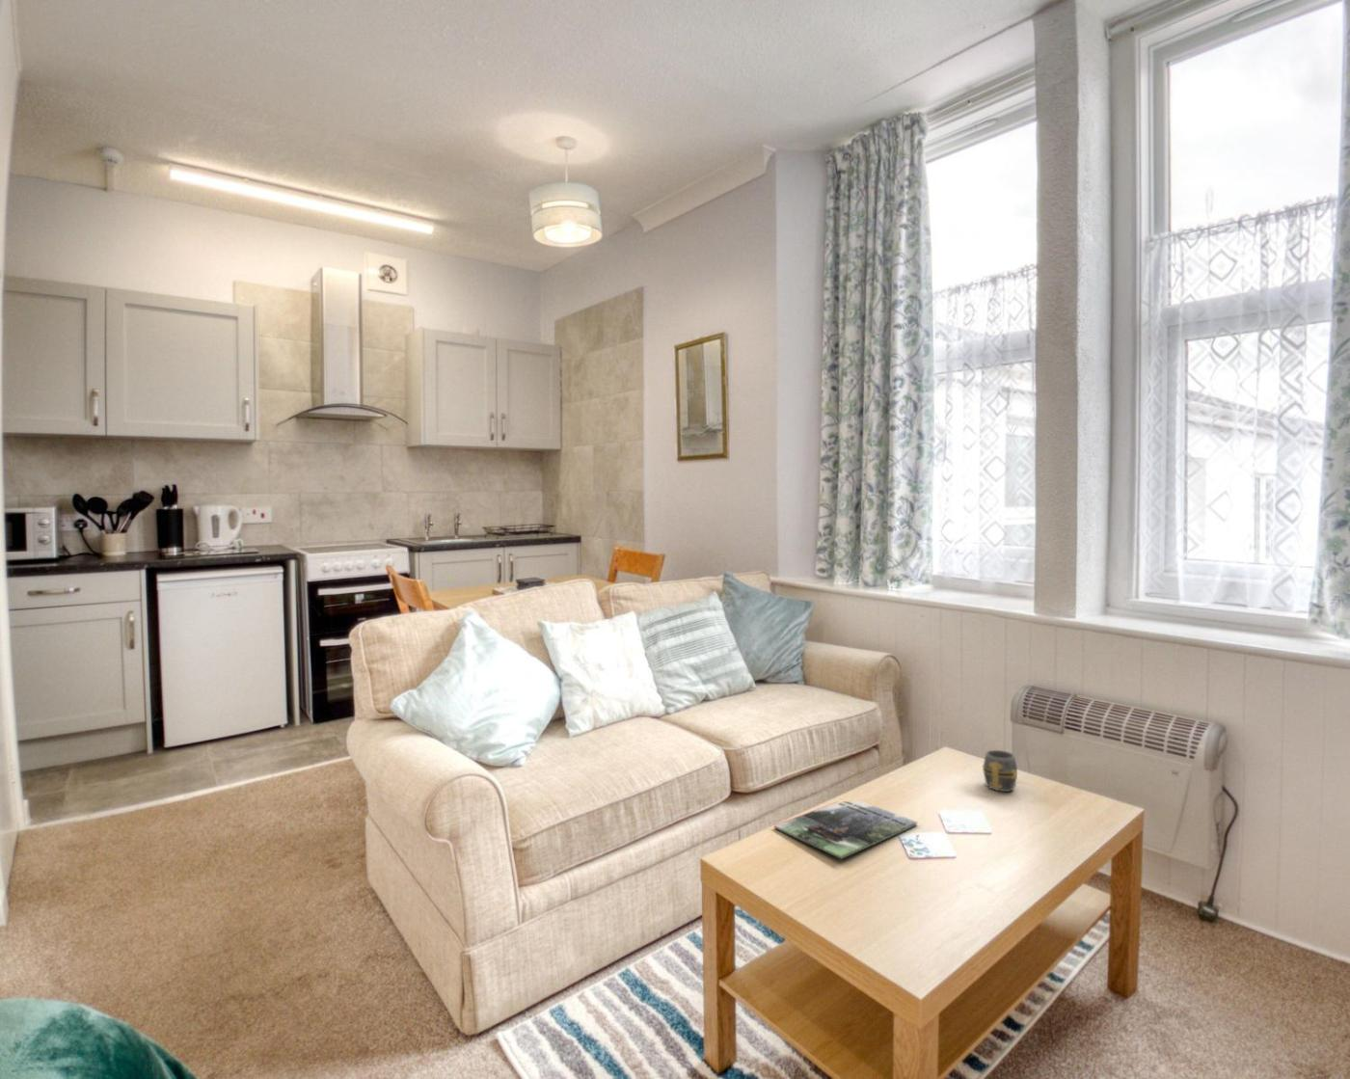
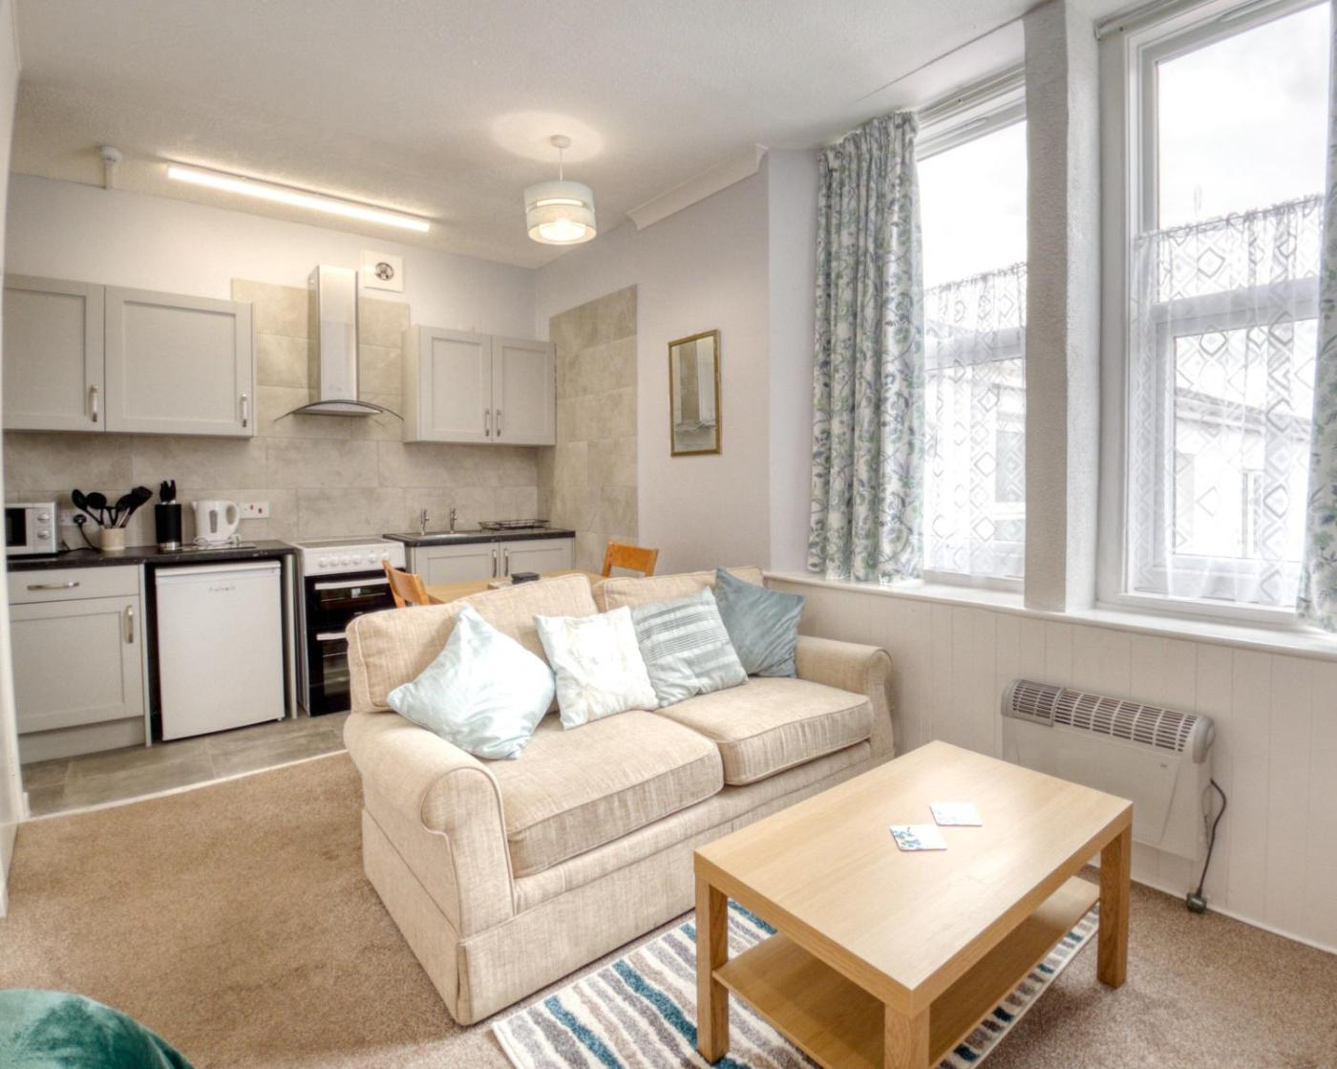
- magazine (846, 825)
- mug (1002, 769)
